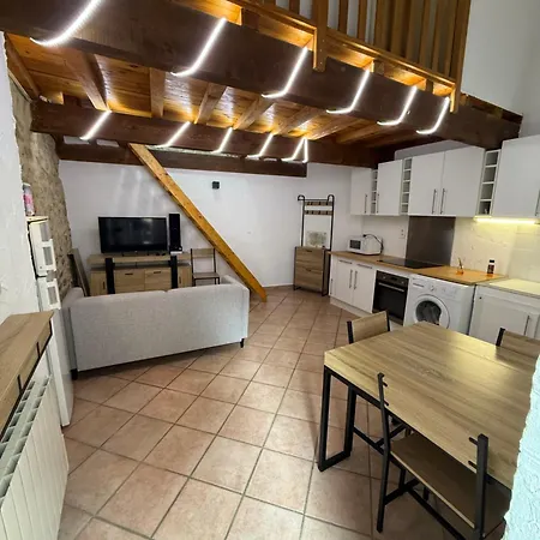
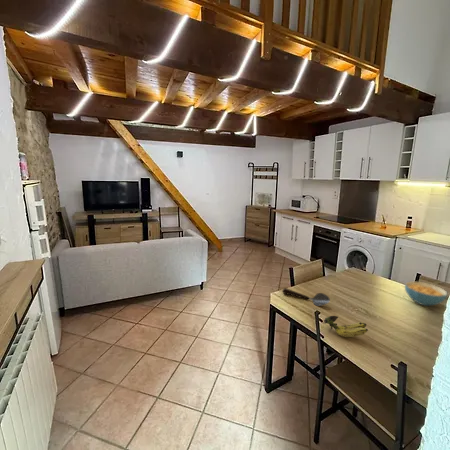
+ banana (344, 326)
+ cereal bowl (423, 295)
+ spoon (304, 295)
